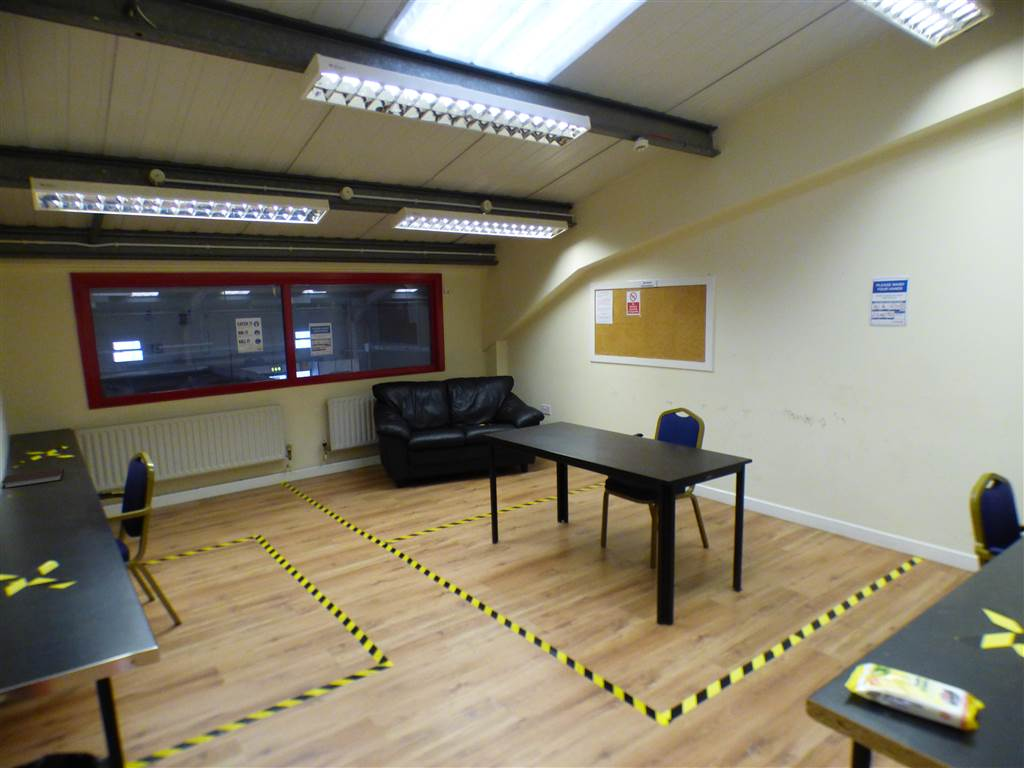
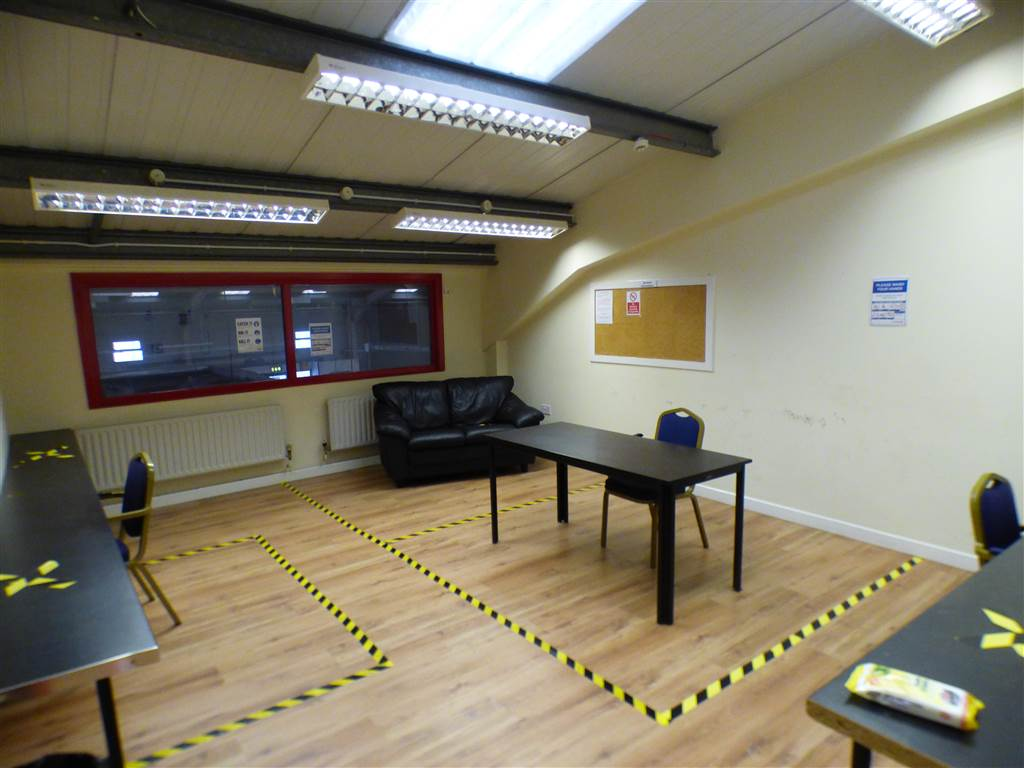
- notebook (34, 477)
